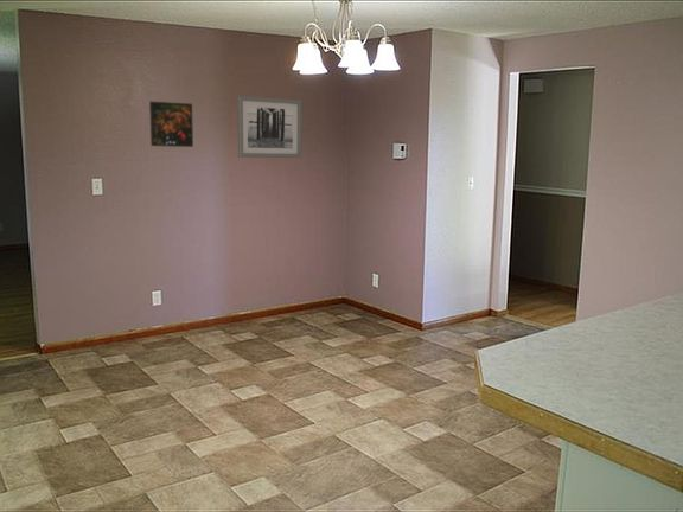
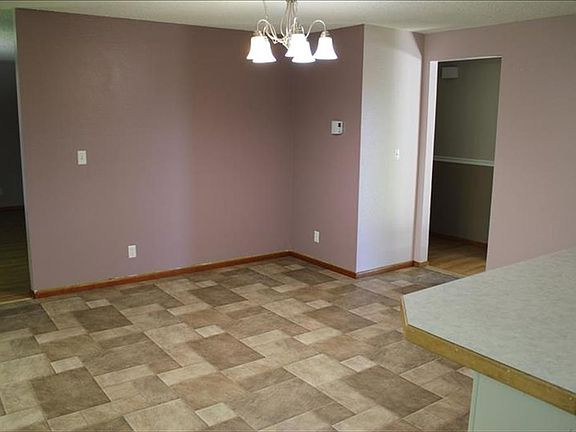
- wall art (270, 128)
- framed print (171, 124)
